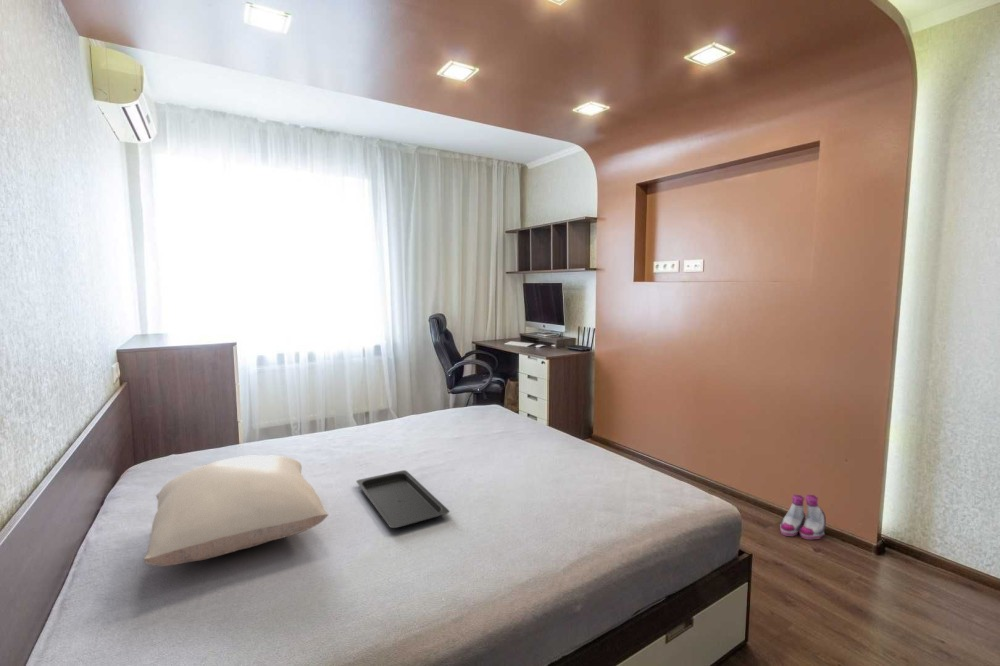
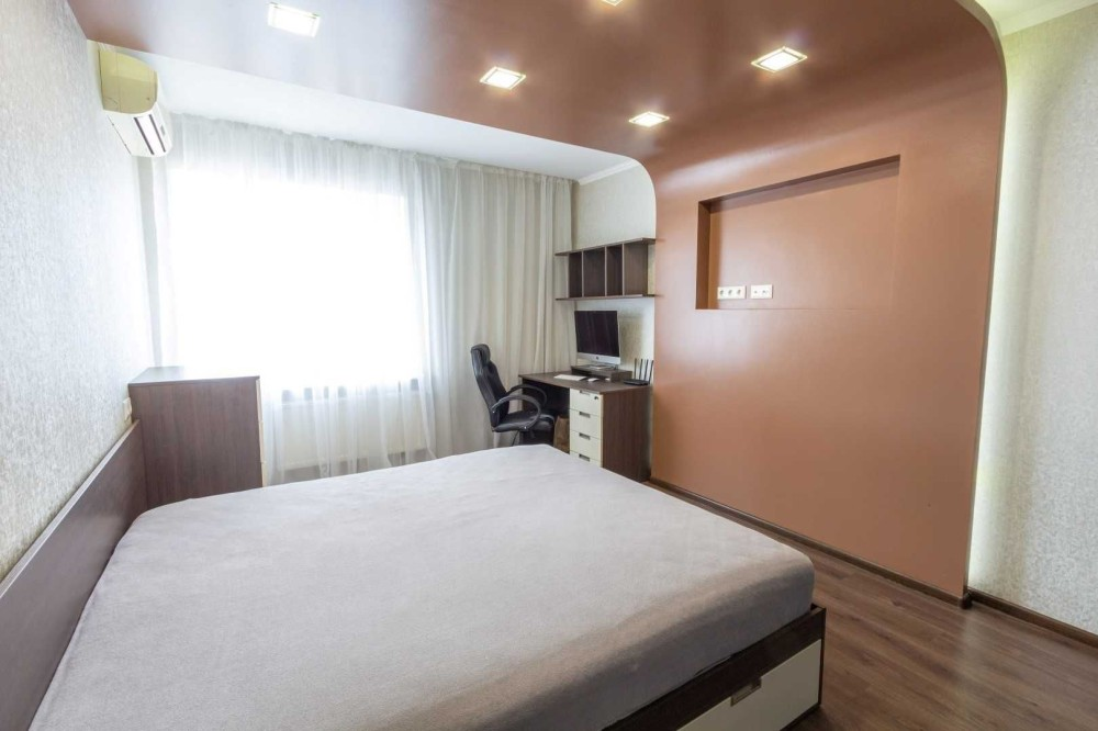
- pillow (238, 500)
- serving tray (399, 498)
- boots (802, 513)
